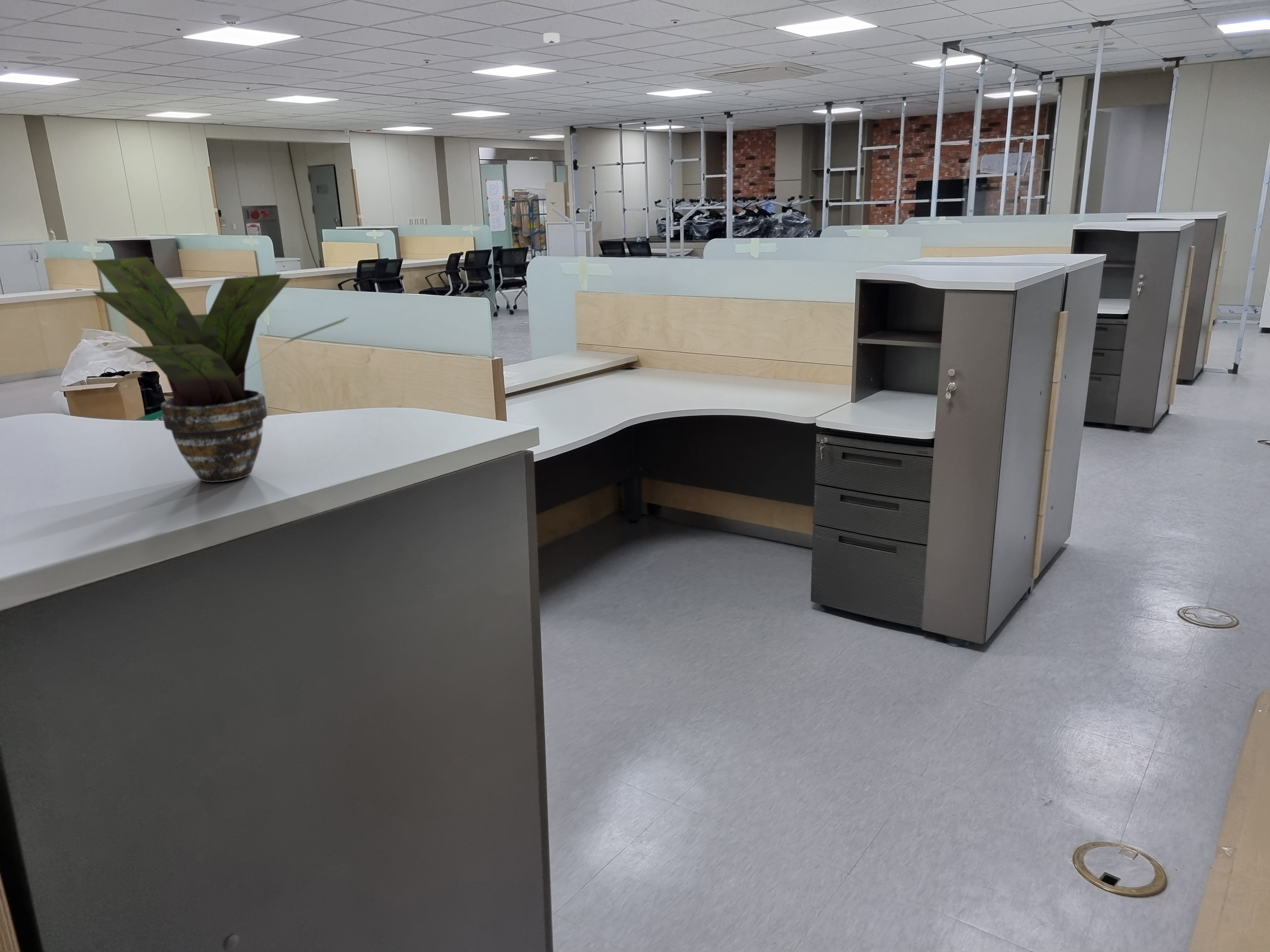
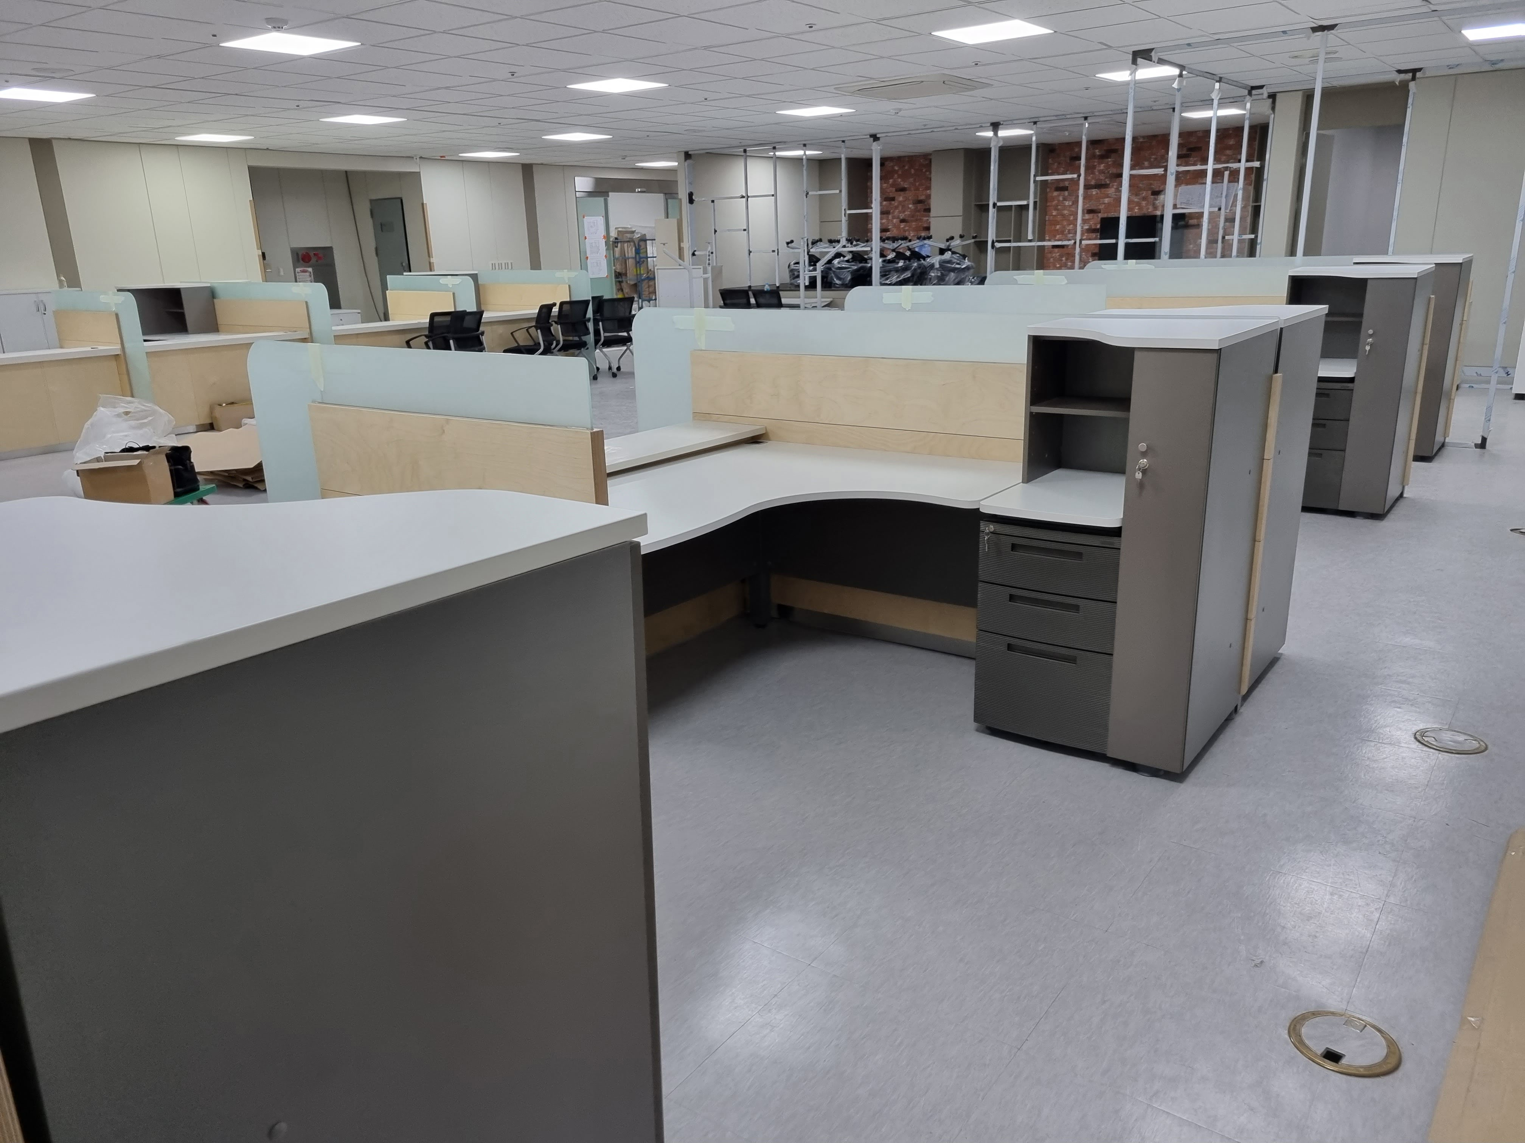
- smoke detector (552, 38)
- potted plant (204, 371)
